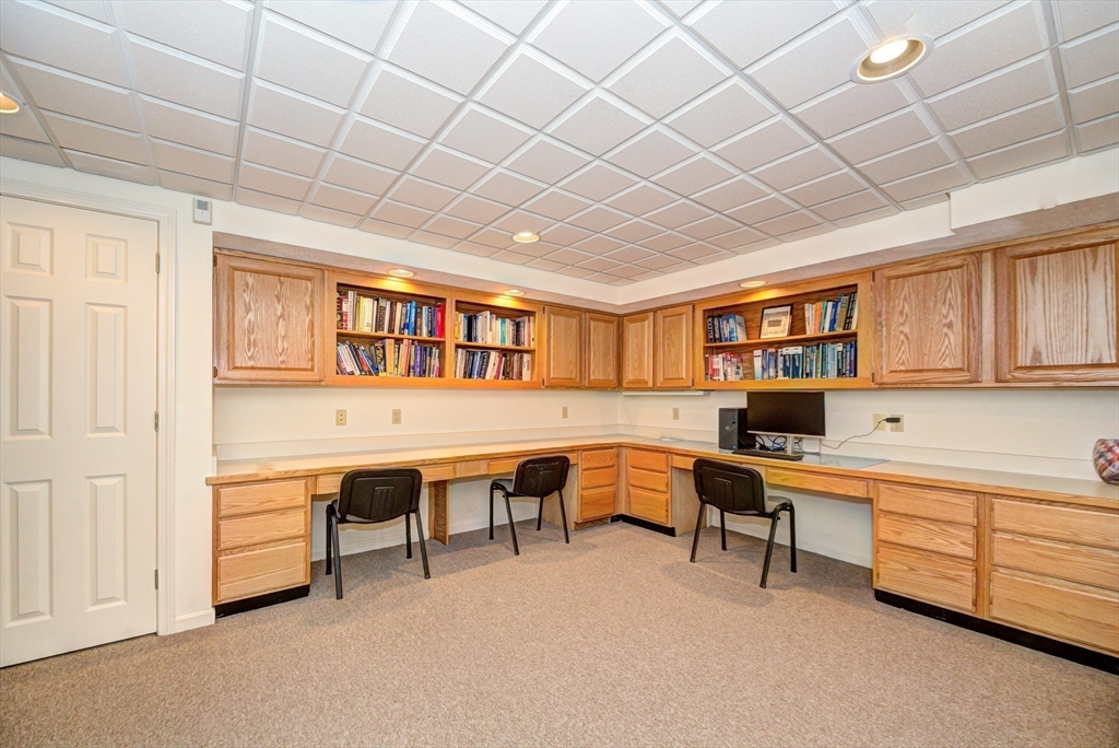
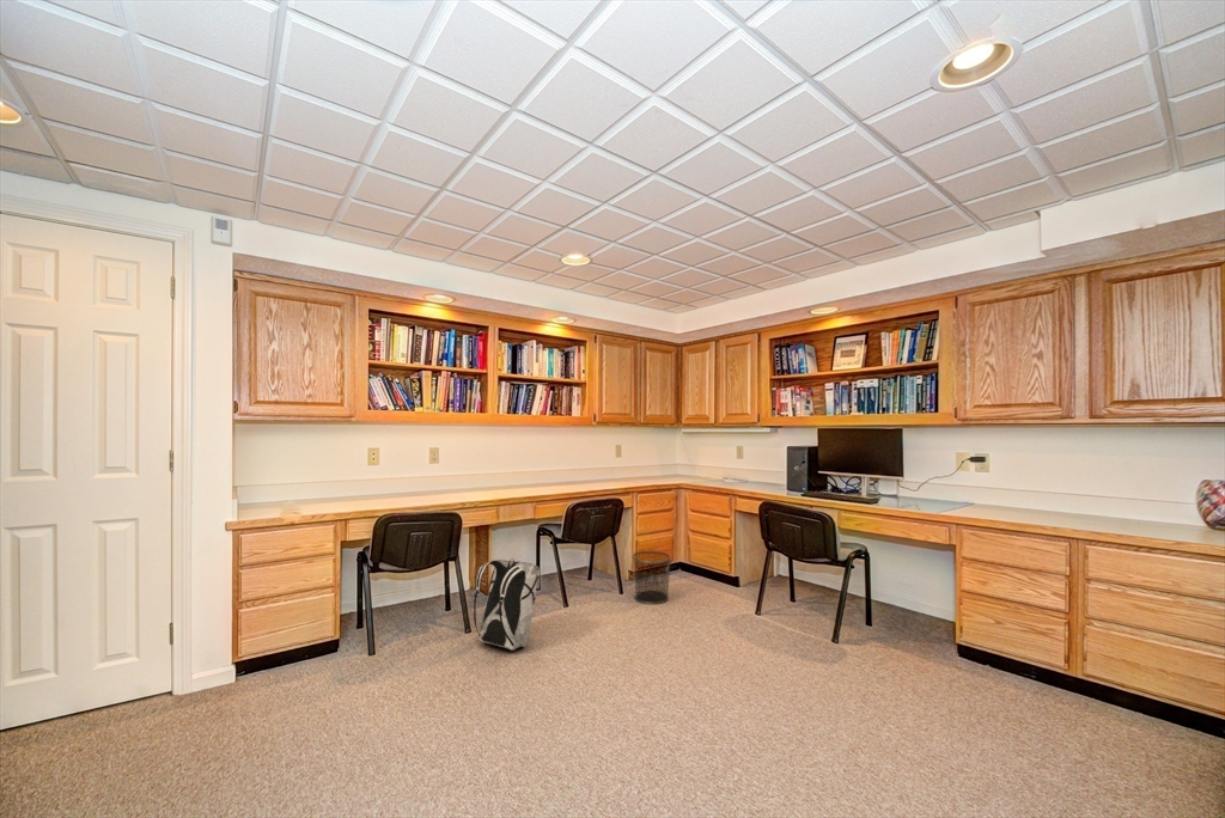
+ waste bin (650, 576)
+ backpack (506, 602)
